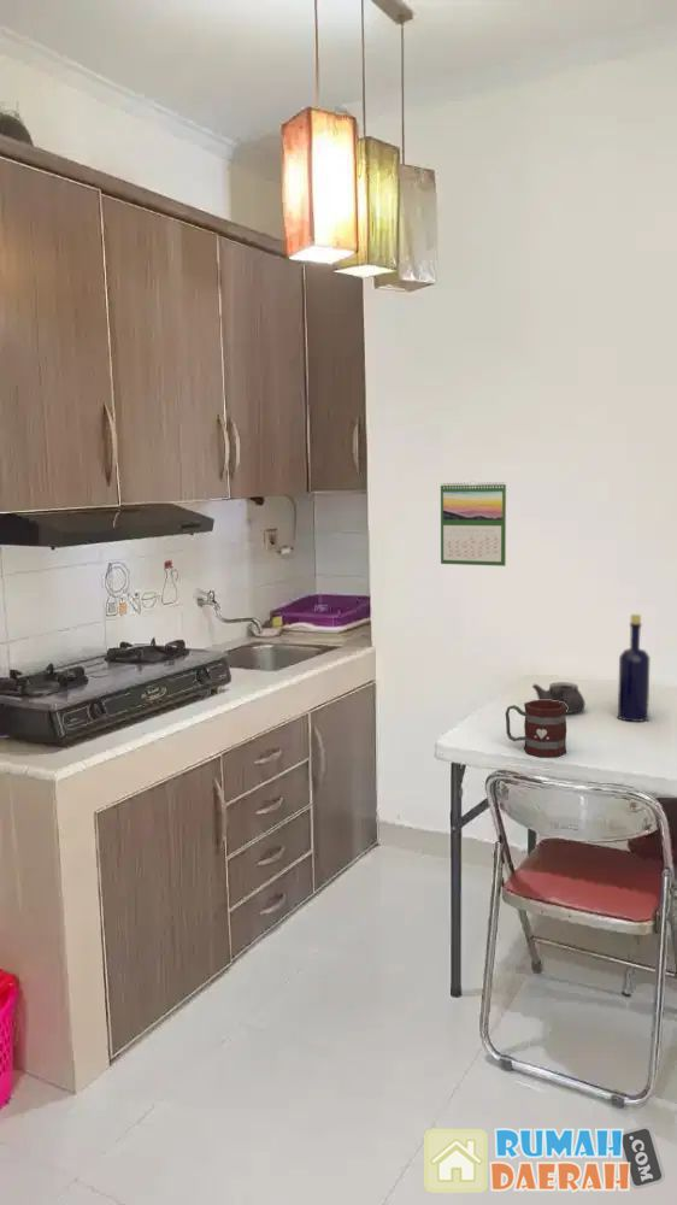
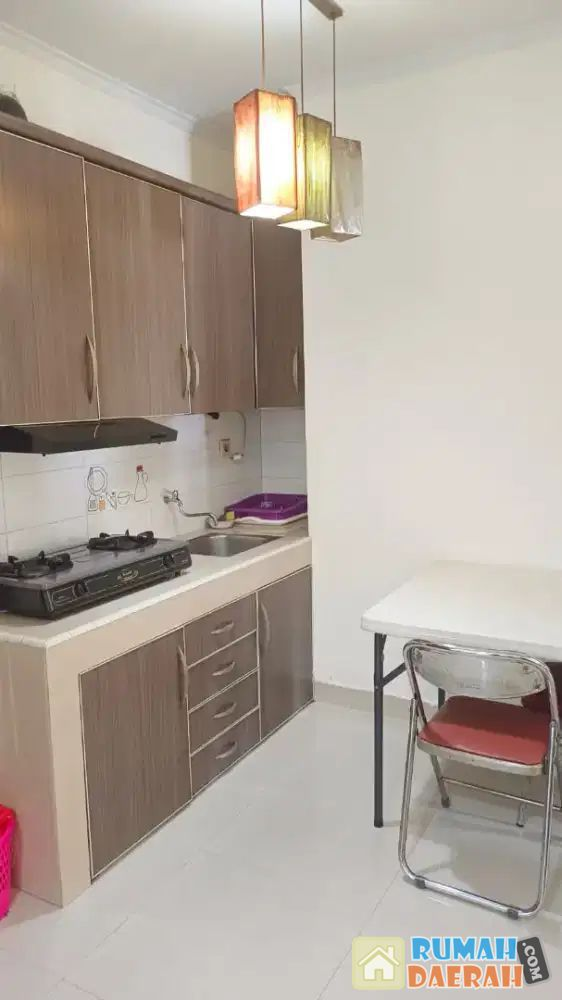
- mug (535, 727)
- teapot (558, 695)
- bottle (634, 666)
- calendar (472, 523)
